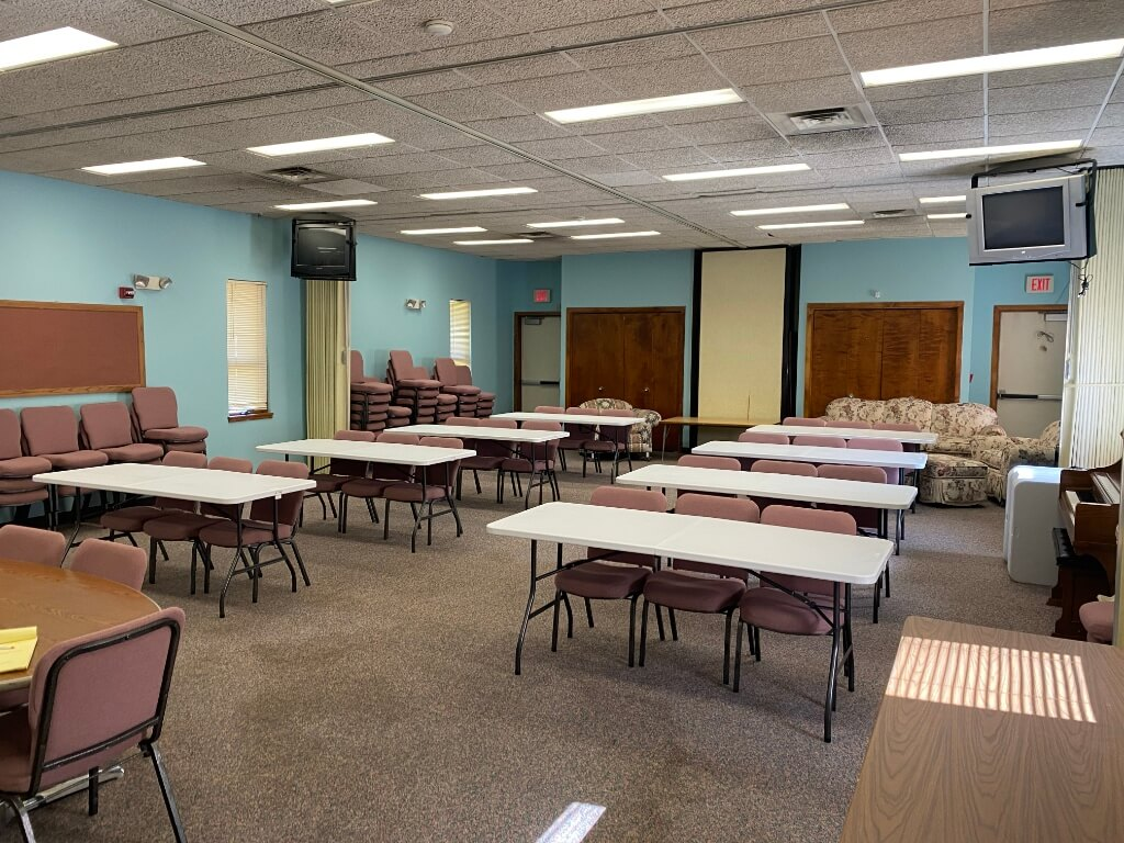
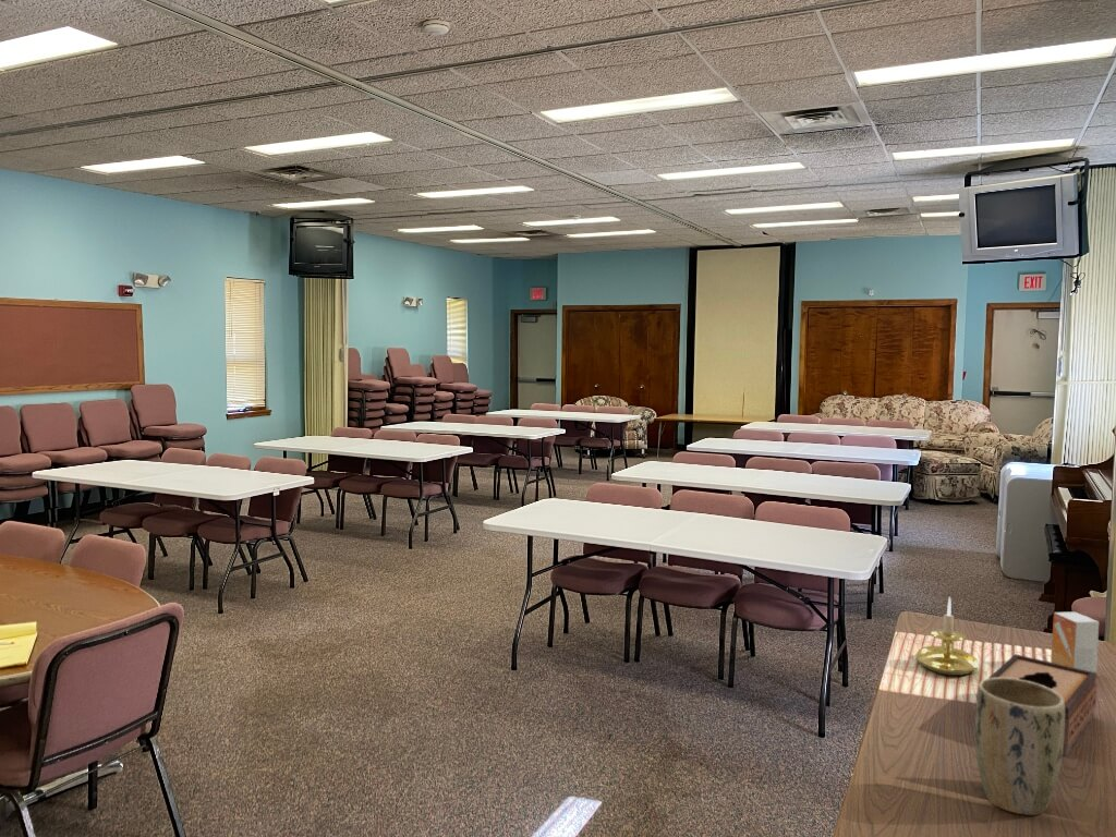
+ small box (1075, 642)
+ plant pot (1017, 745)
+ tissue box (1046, 687)
+ candle holder (948, 629)
